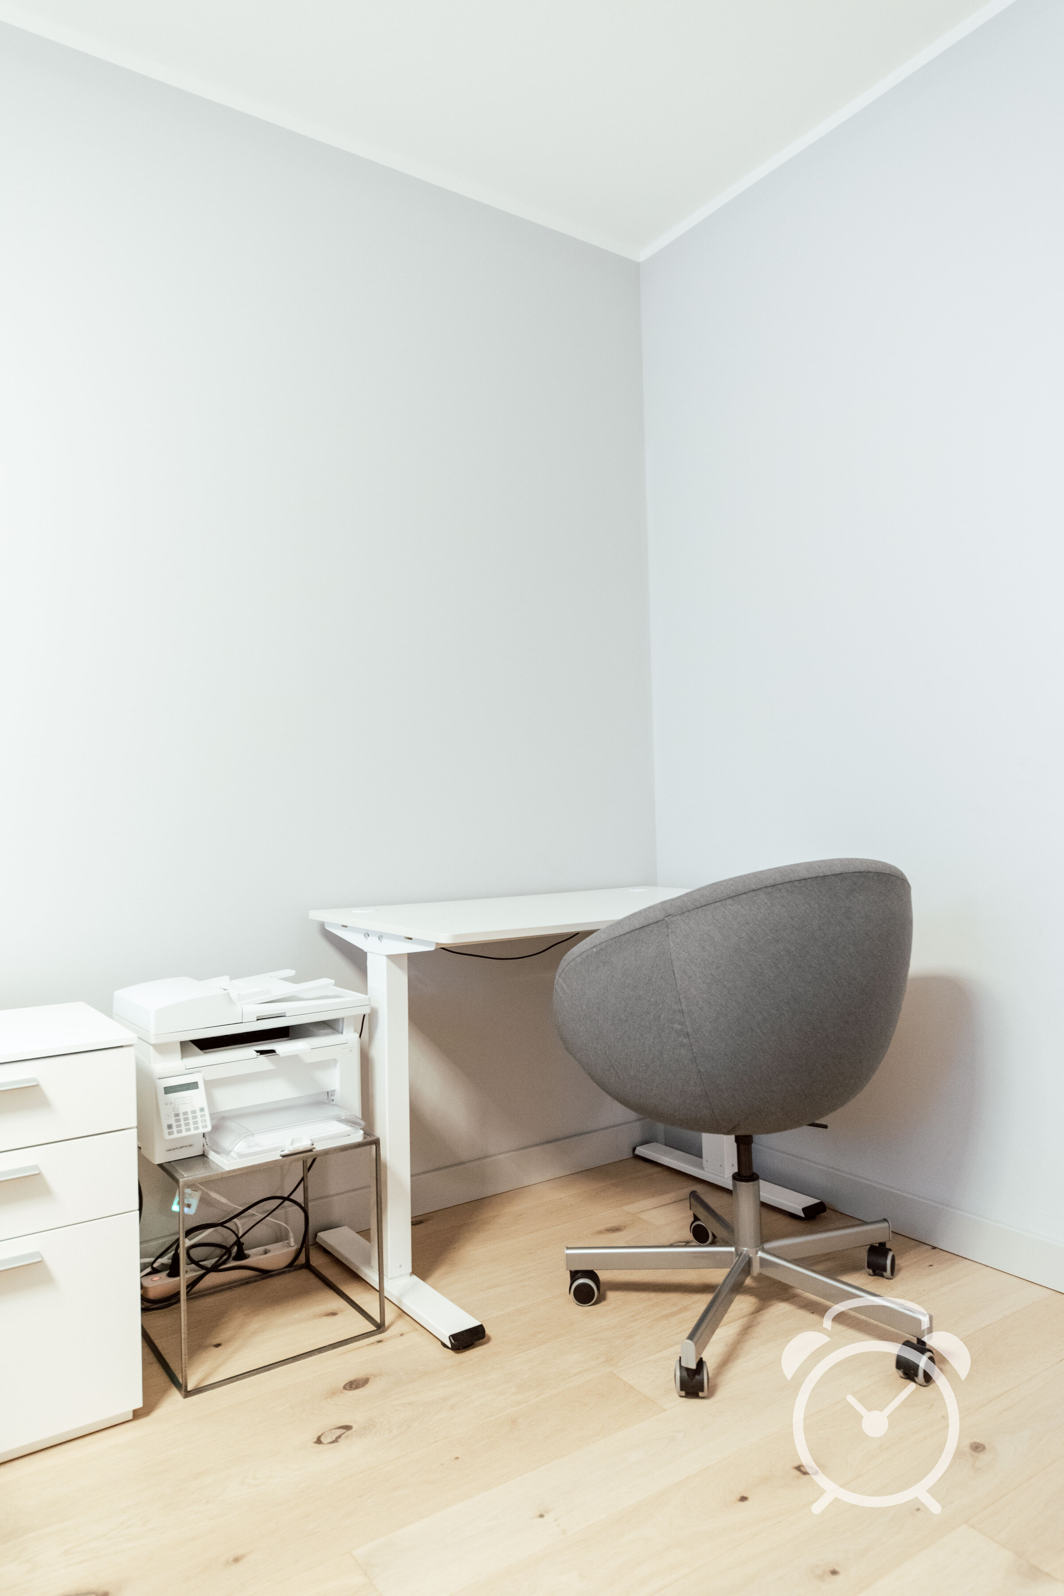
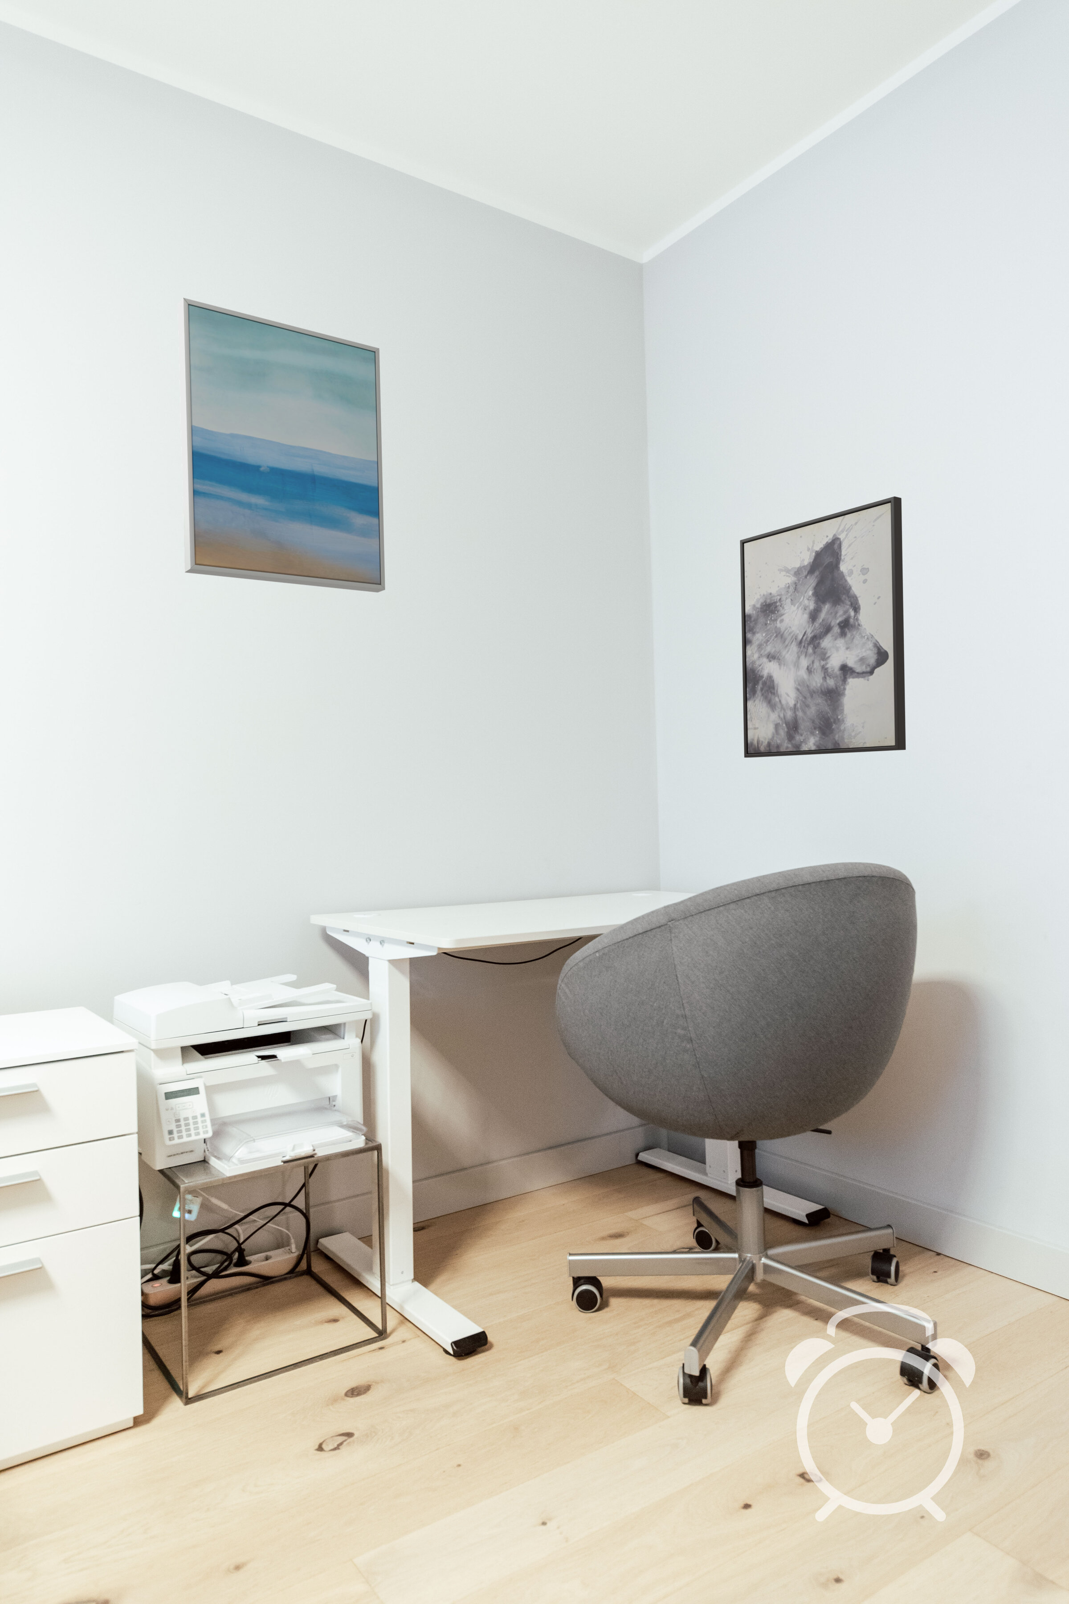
+ wall art (286, 455)
+ wall art (817, 637)
